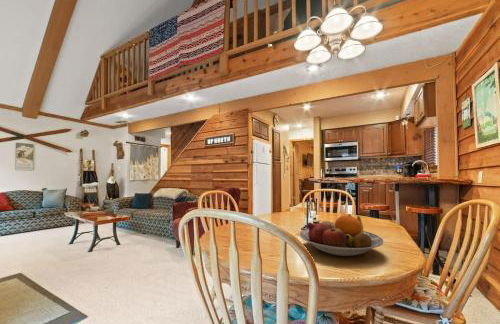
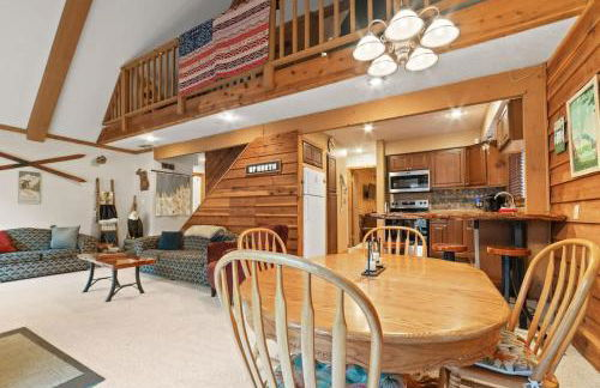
- fruit bowl (339, 232)
